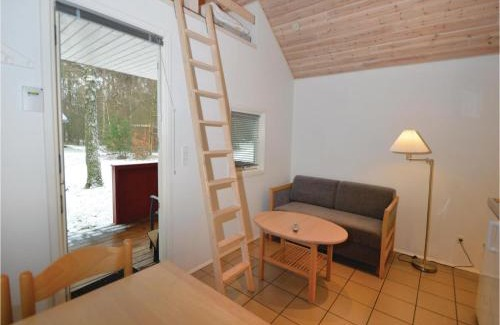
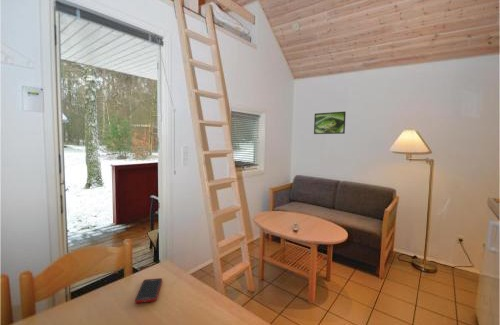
+ cell phone (149, 289)
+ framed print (329, 123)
